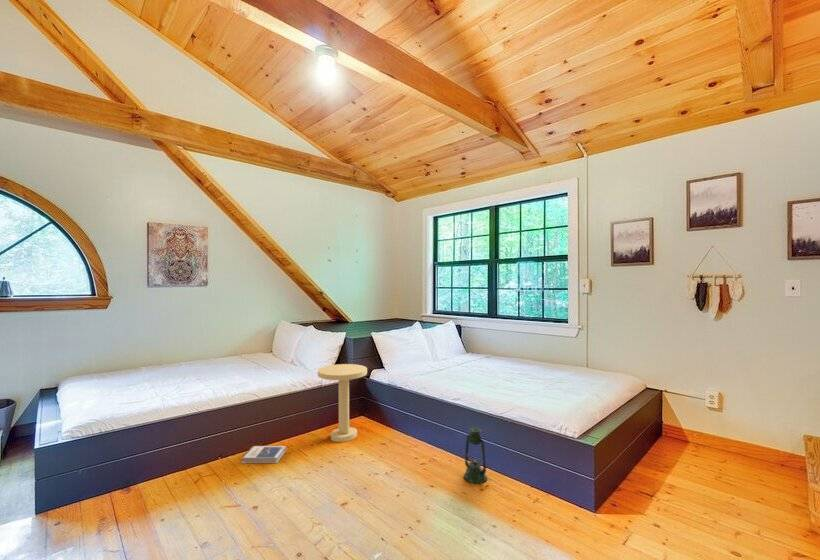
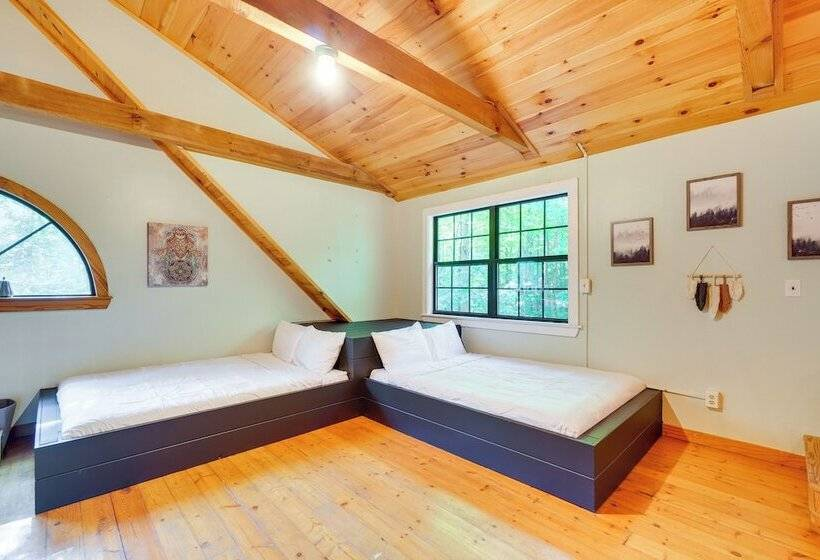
- side table (342, 402)
- hardback book (264, 454)
- lantern (475, 452)
